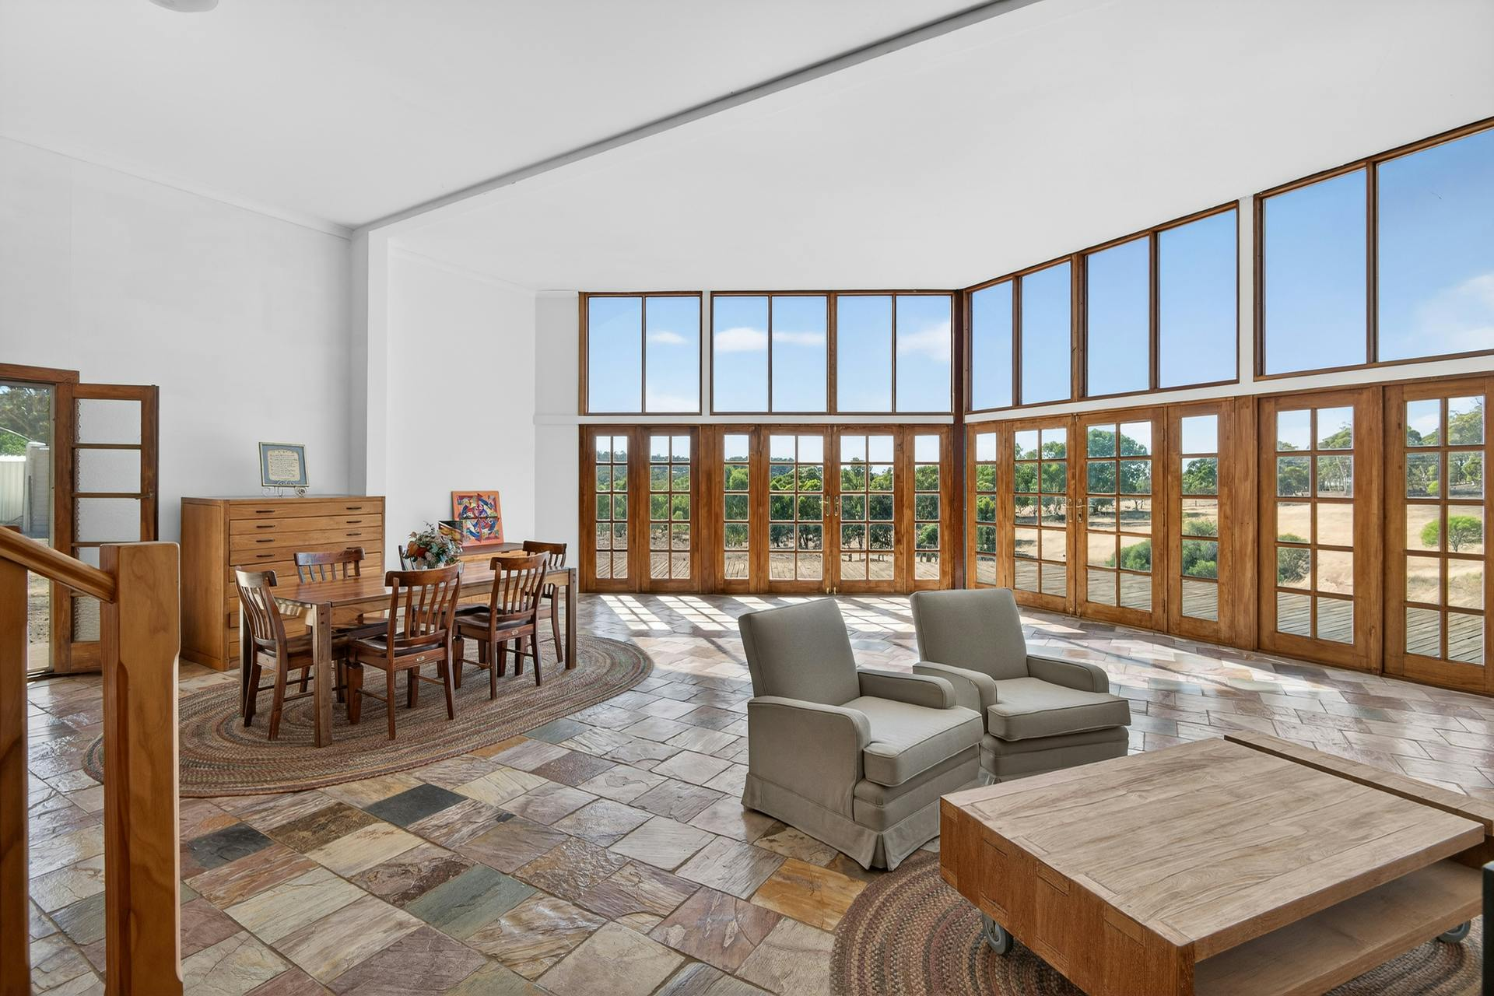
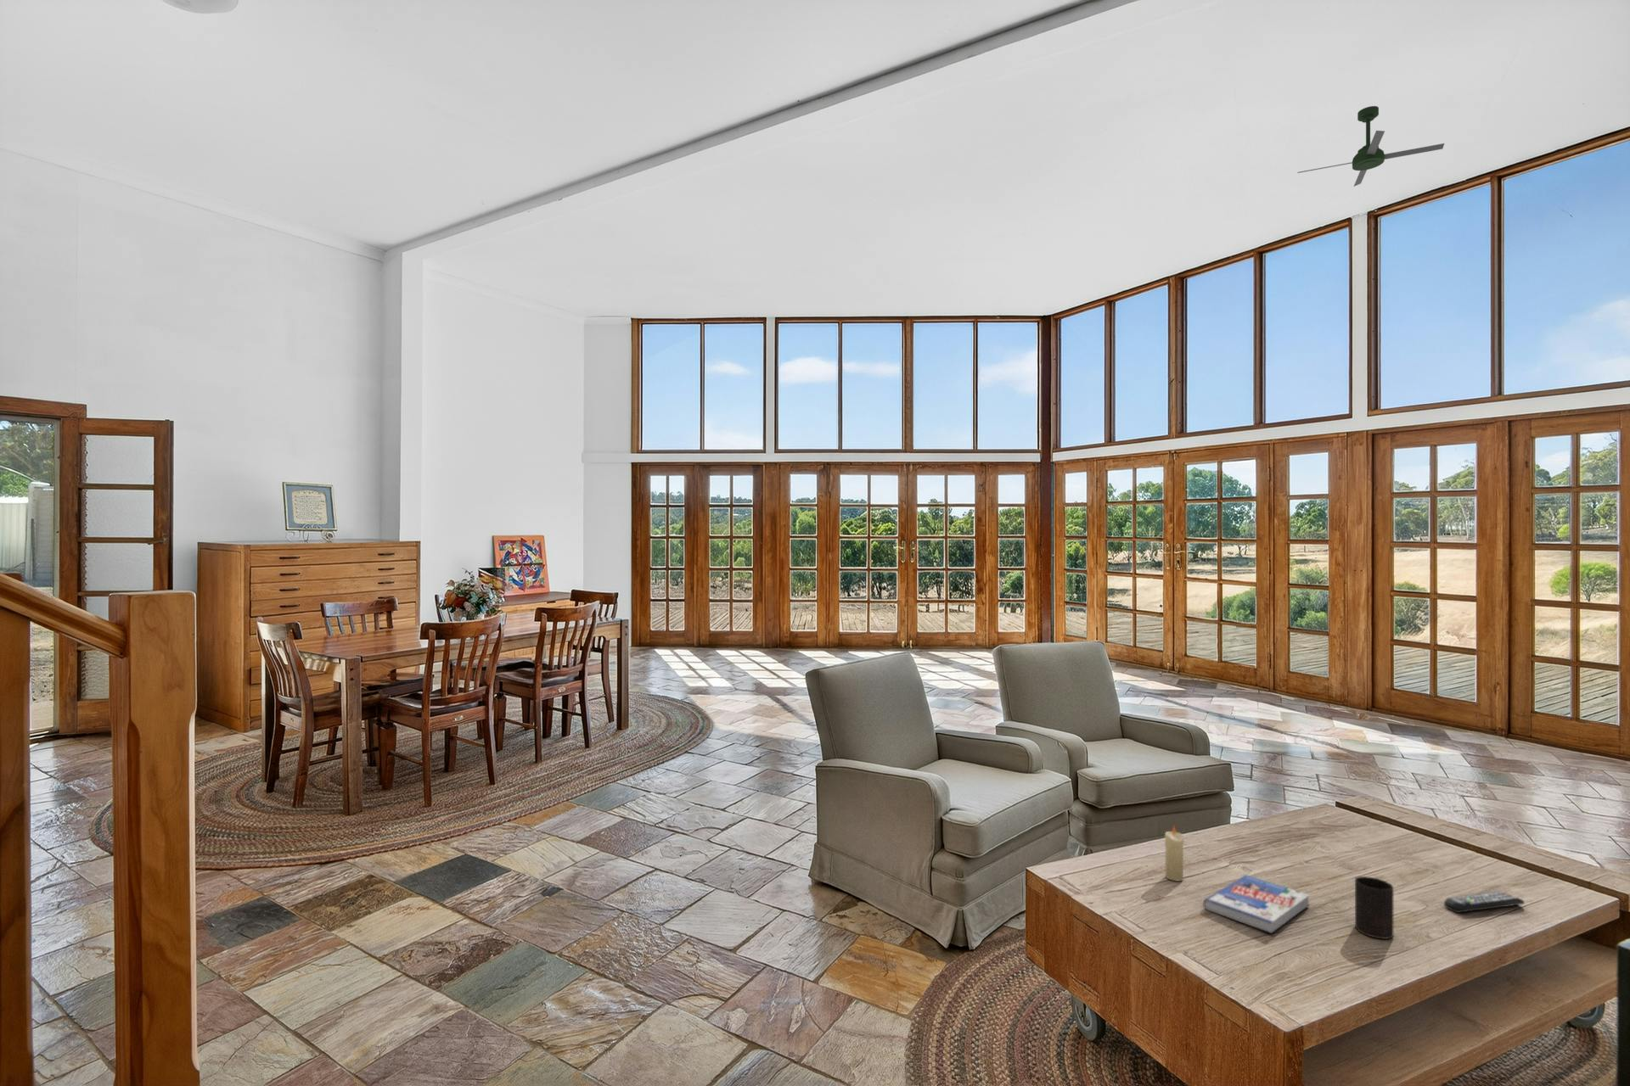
+ remote control (1484, 902)
+ candle (1174, 851)
+ ceiling fan (1368, 137)
+ cup (1374, 907)
+ book (1256, 901)
